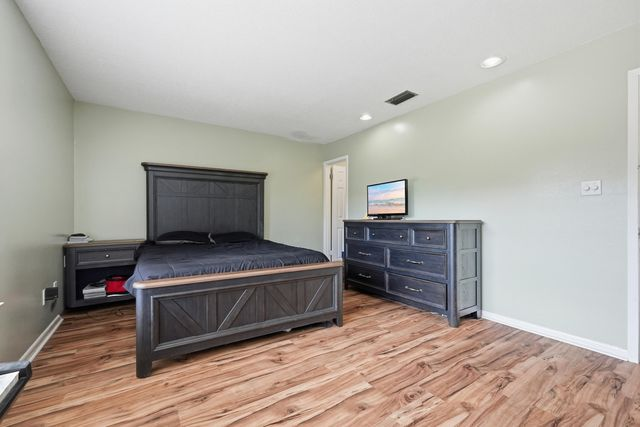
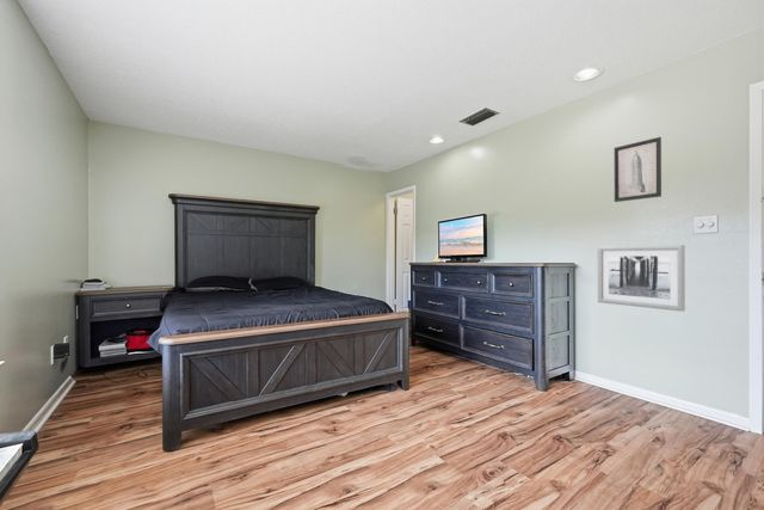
+ wall art (636, 171)
+ wall art (636, 276)
